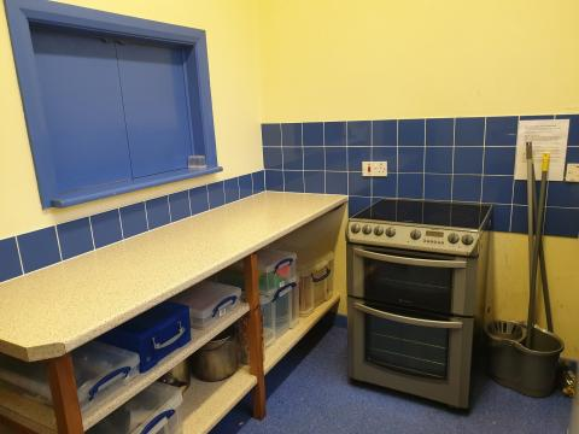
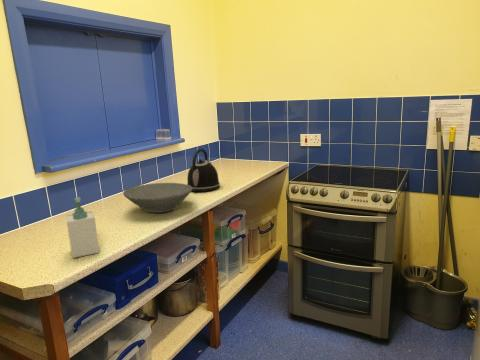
+ kettle (202, 168)
+ soap bottle (81, 225)
+ bowl (159, 198)
